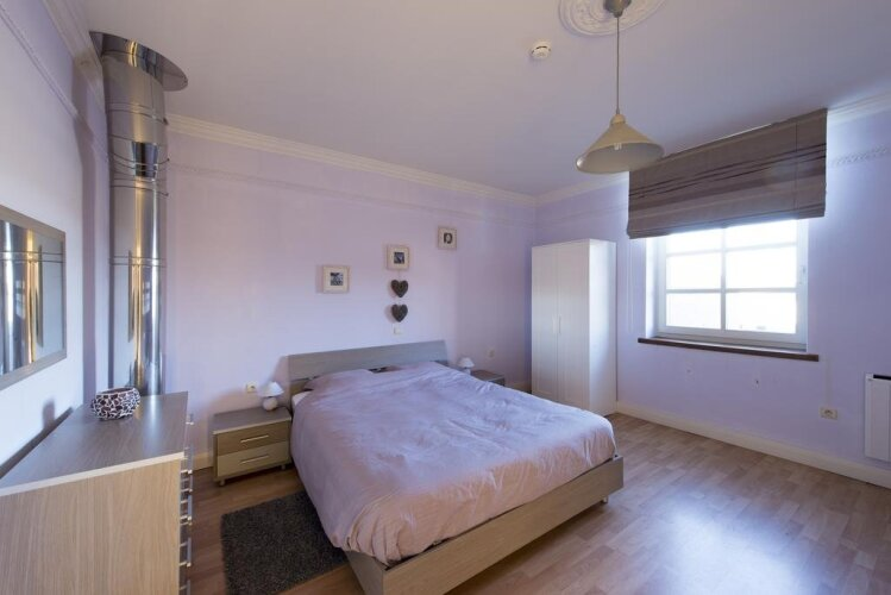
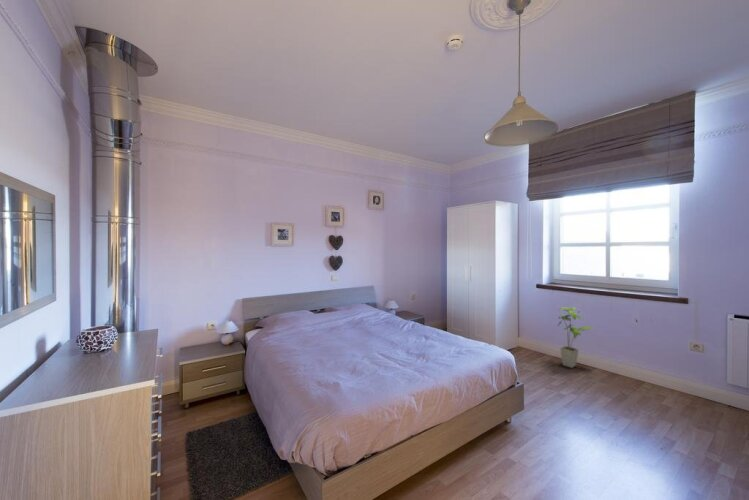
+ house plant (573, 337)
